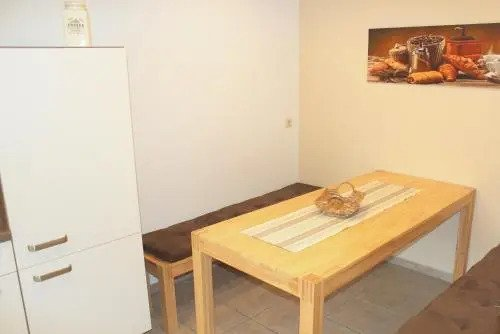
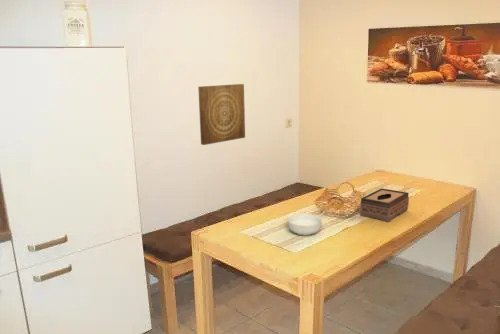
+ cereal bowl (304, 226)
+ wall art (223, 113)
+ tissue box (384, 204)
